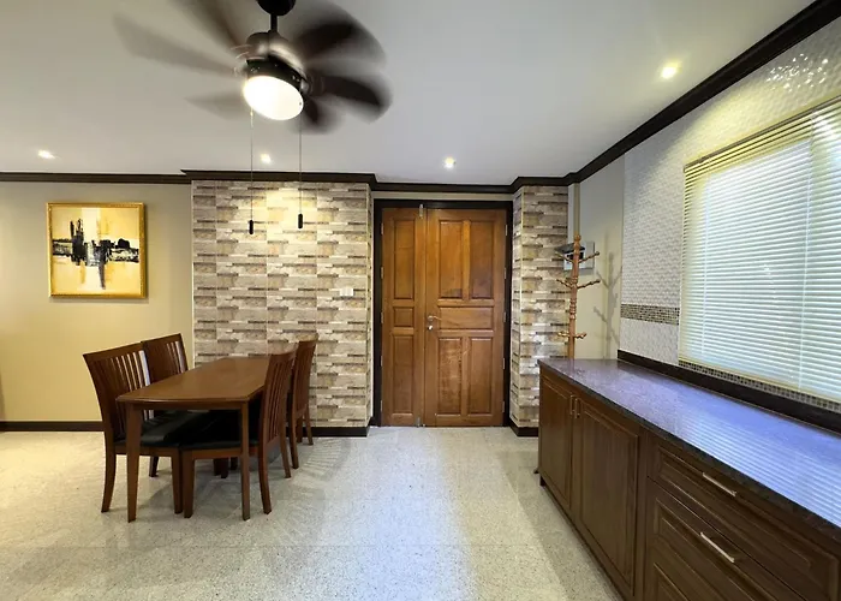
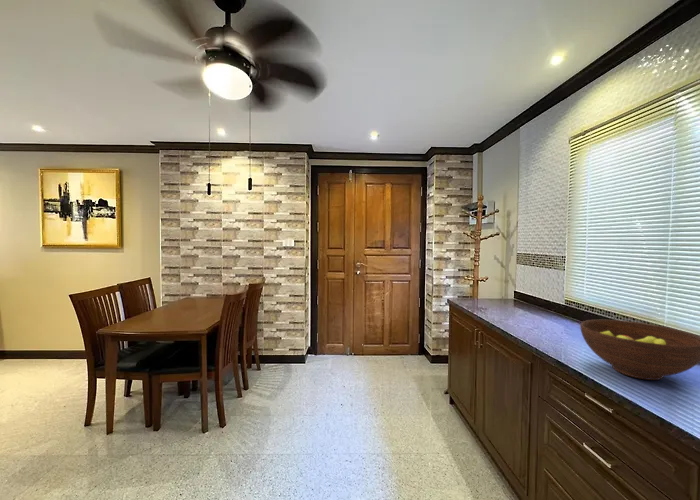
+ fruit bowl (637, 352)
